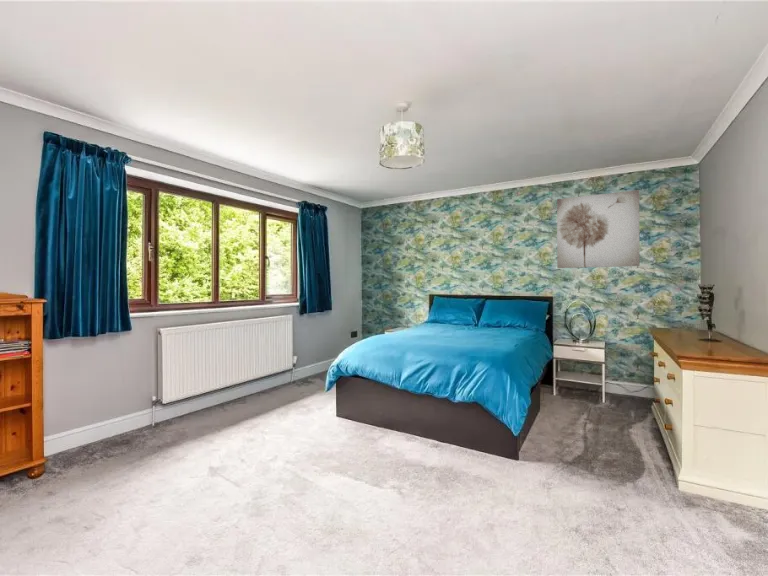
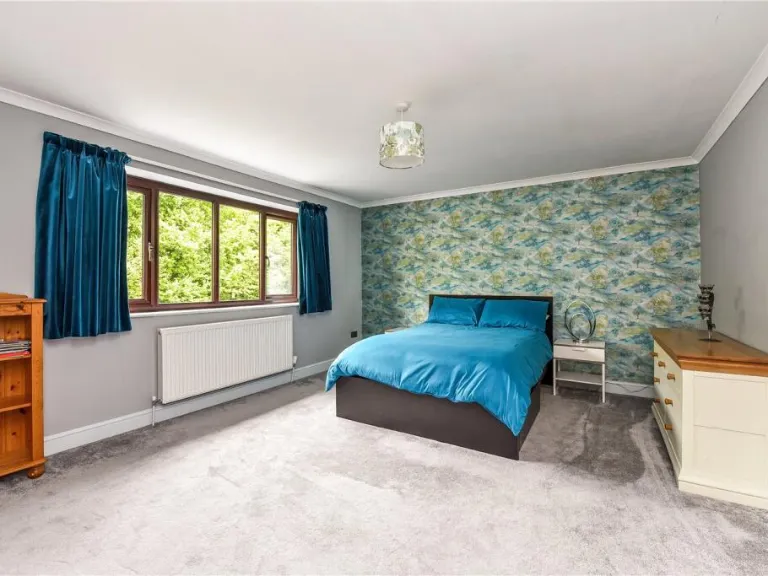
- wall art (596, 231)
